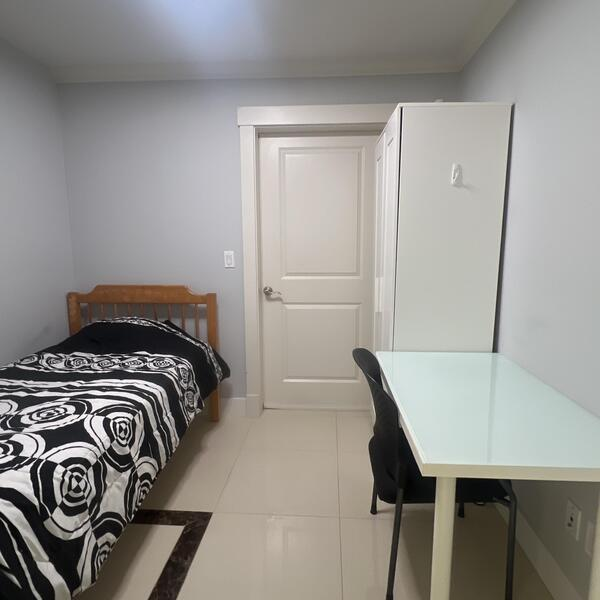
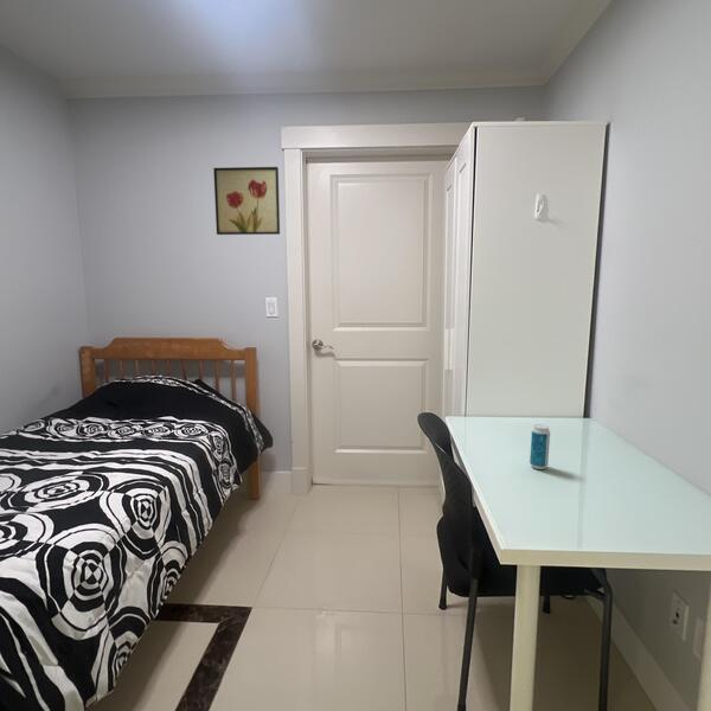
+ wall art (246, 201)
+ beverage can (539, 447)
